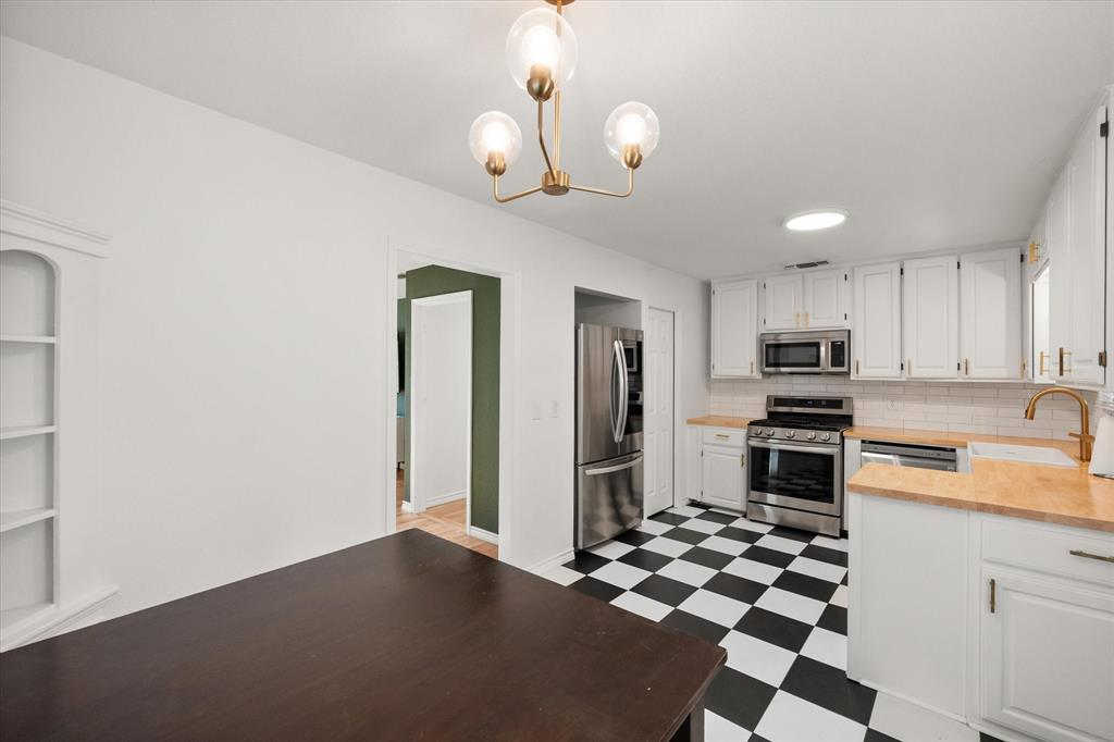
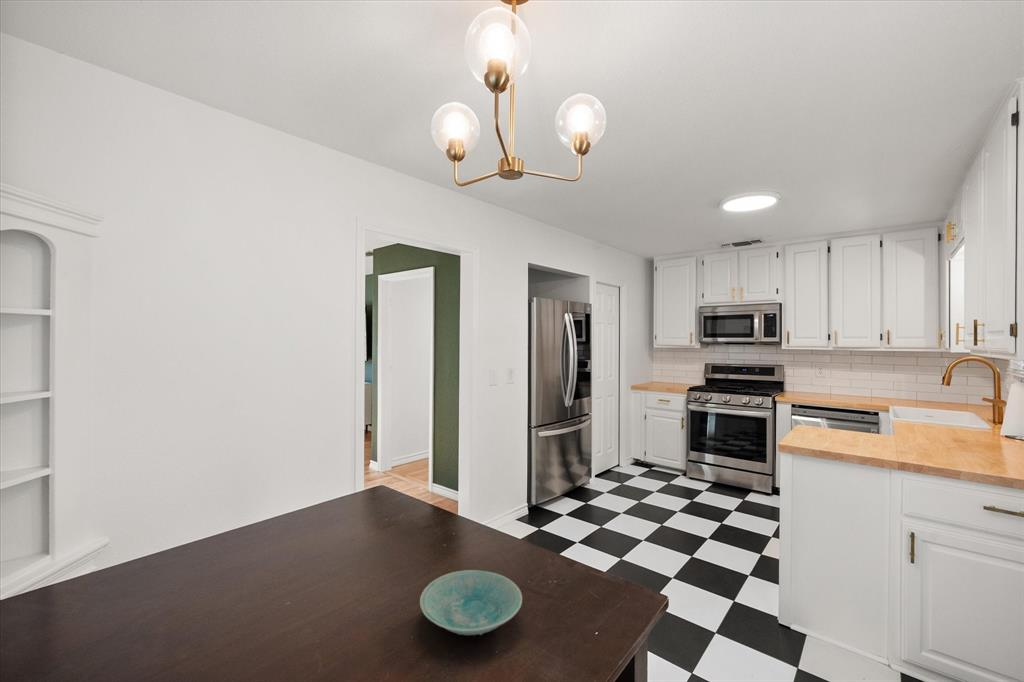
+ bowl (471, 607)
